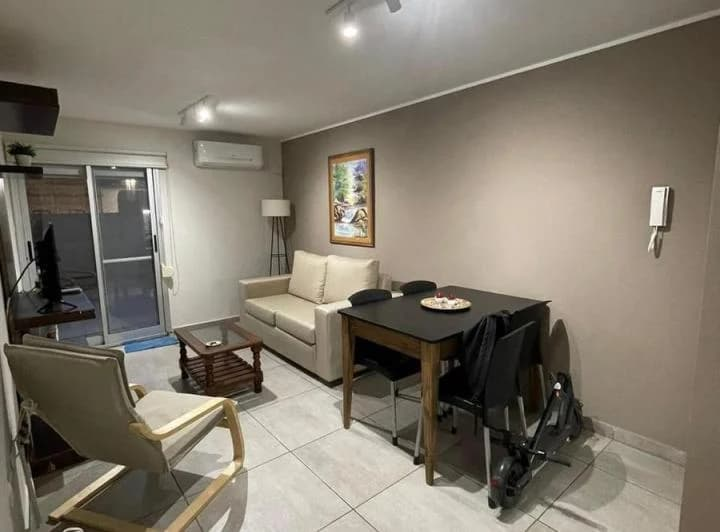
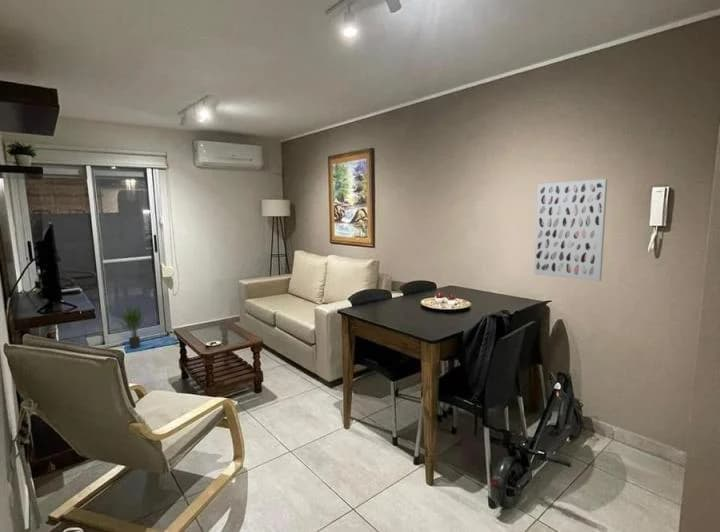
+ potted plant (130, 324)
+ wall art (568, 230)
